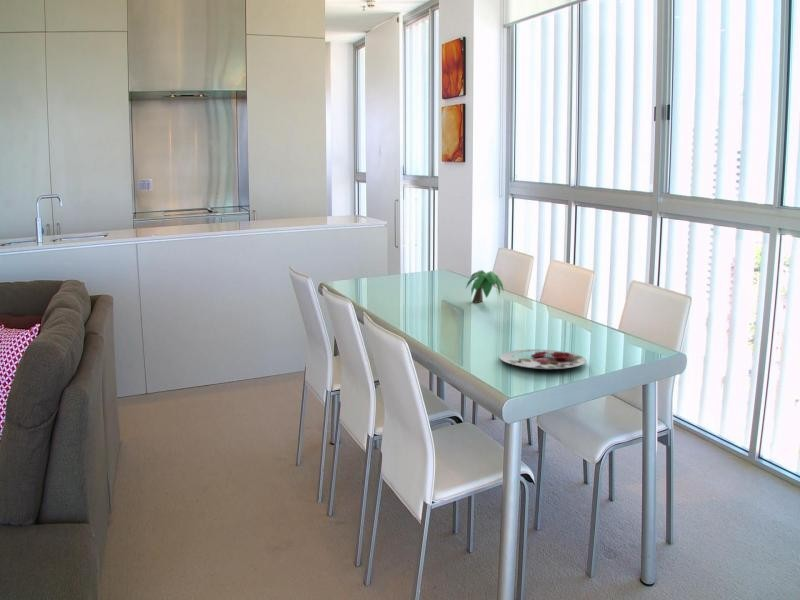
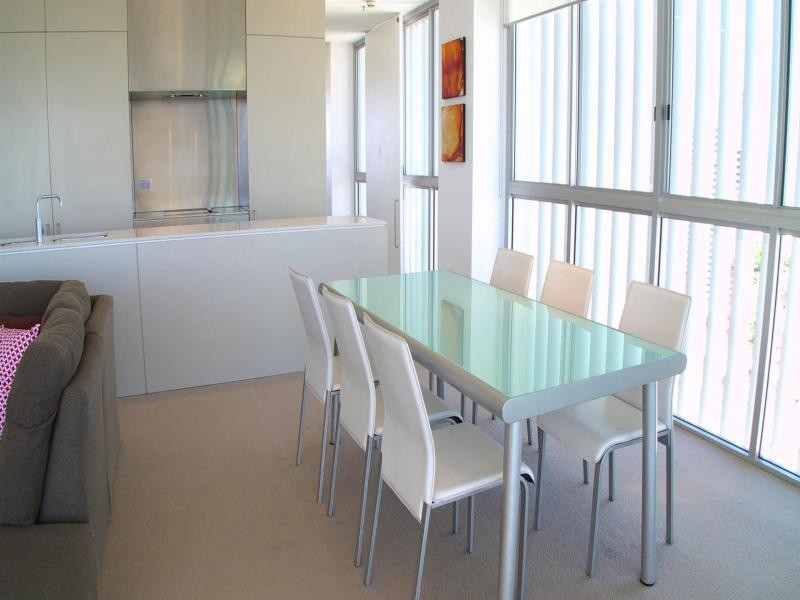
- plate (542, 358)
- palm tree (483, 288)
